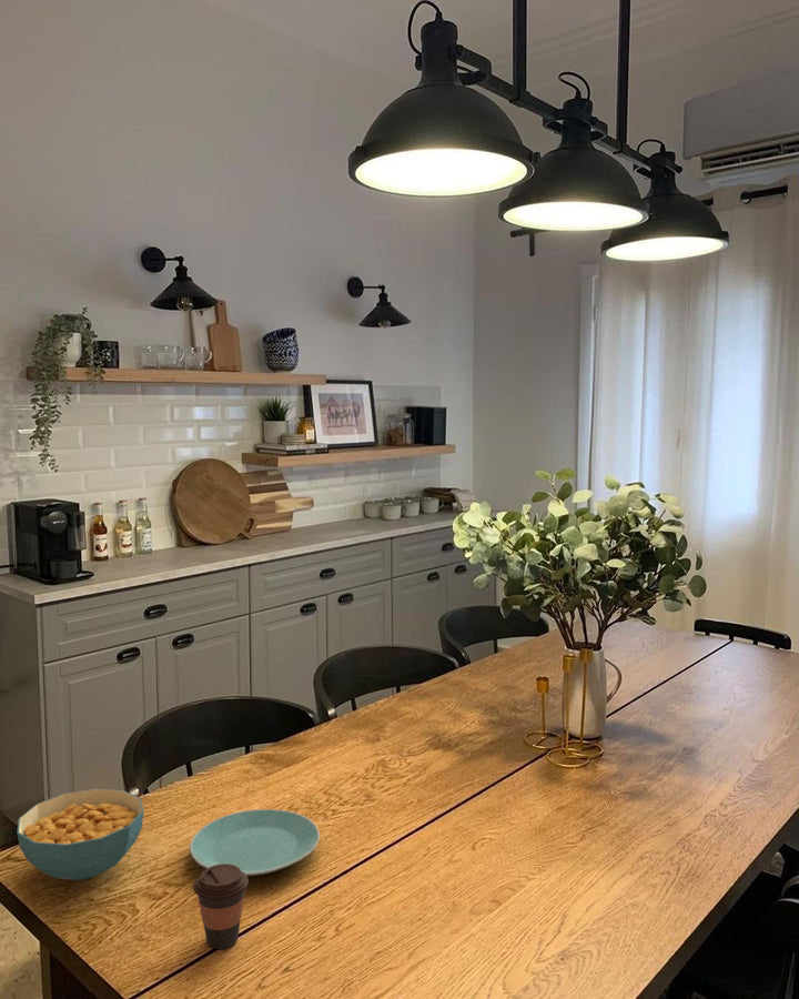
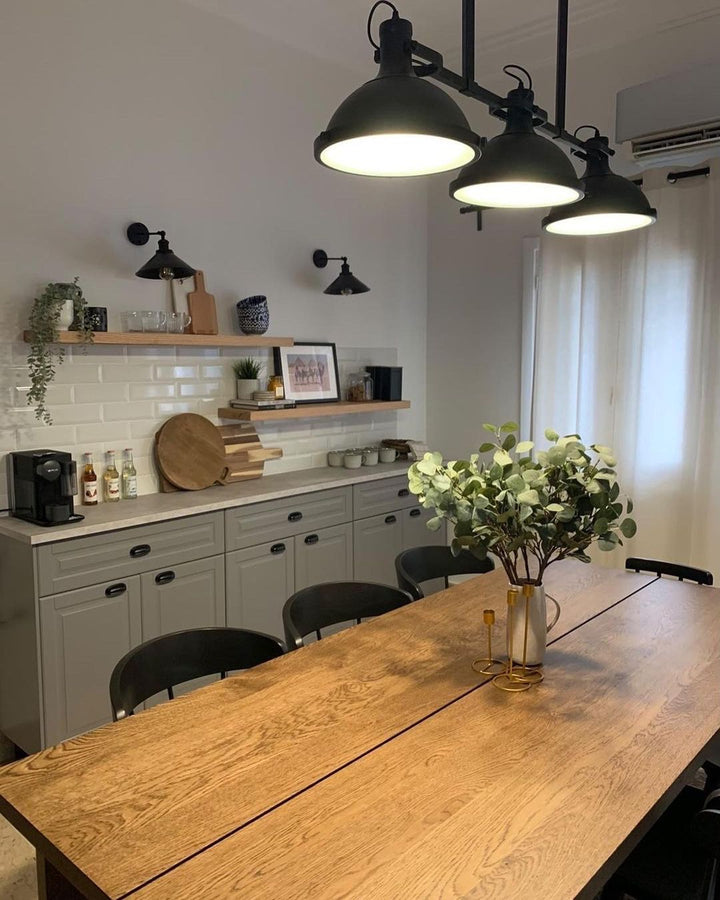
- coffee cup (221, 907)
- cereal bowl (82, 842)
- plate (255, 845)
